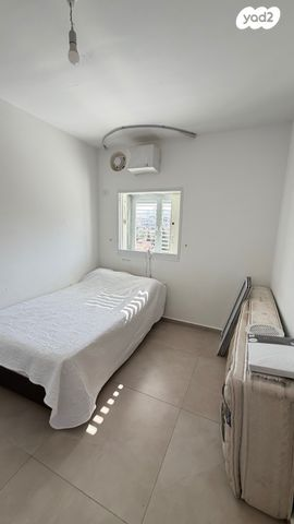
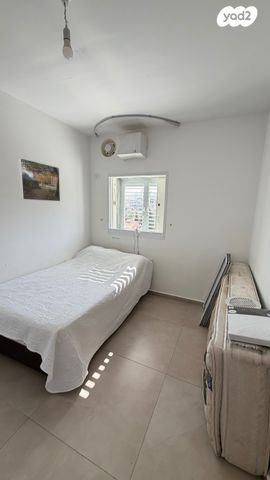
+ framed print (41, 182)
